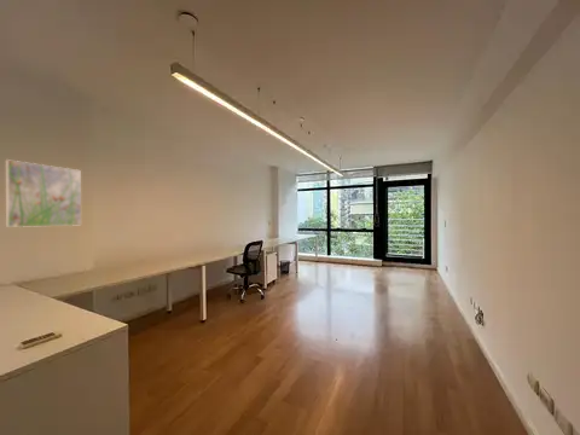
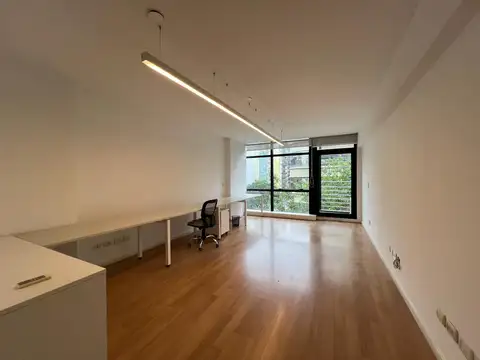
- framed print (46, 196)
